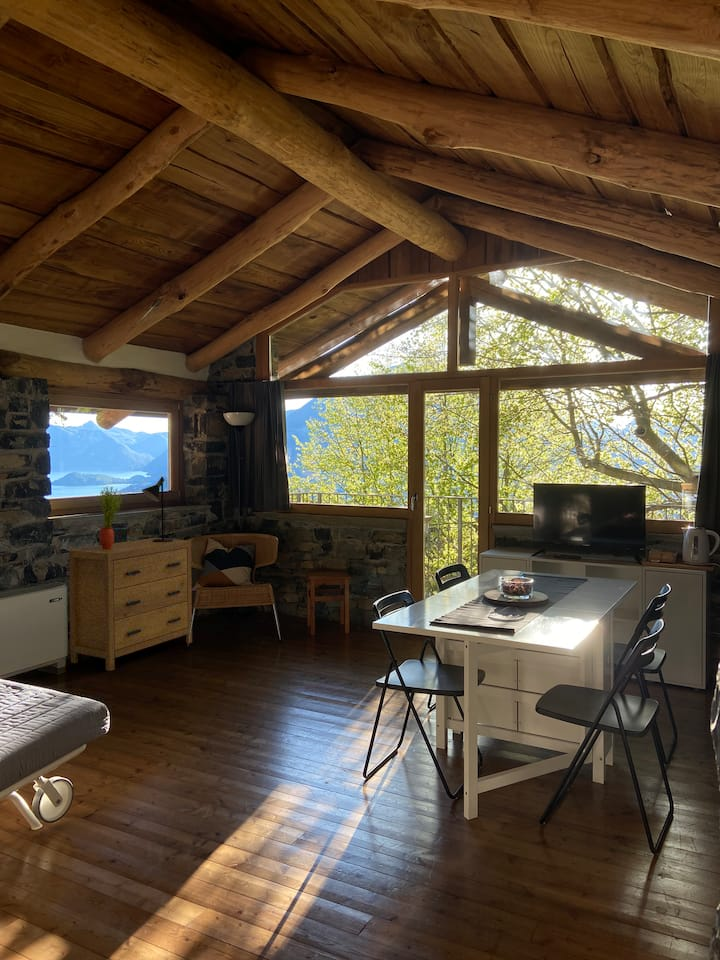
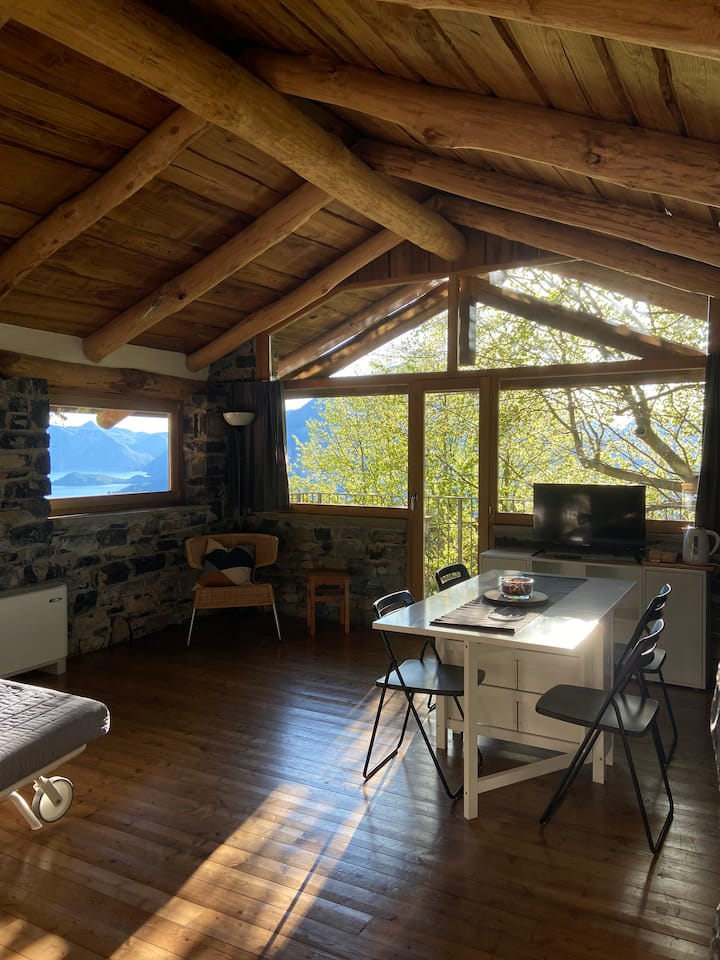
- dresser (134, 598)
- table lamp (161, 508)
- potted plant (110, 516)
